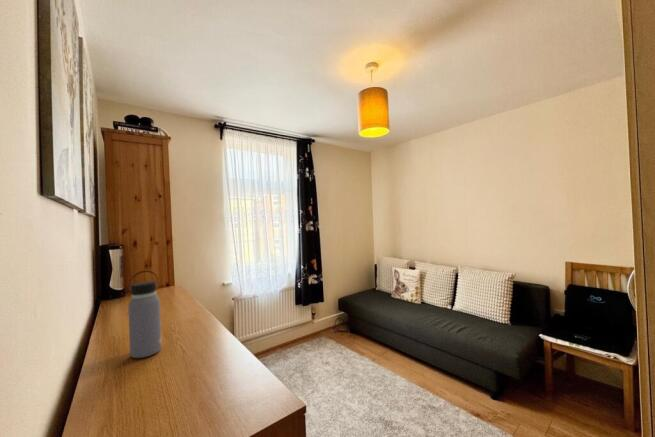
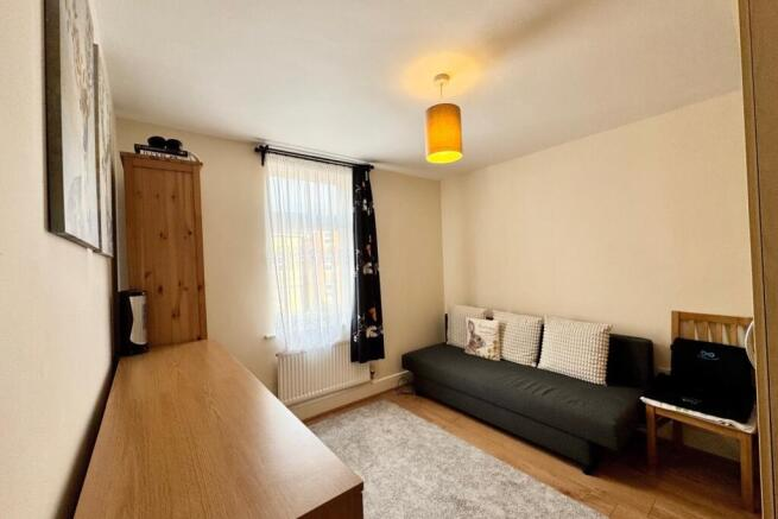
- water bottle (144, 312)
